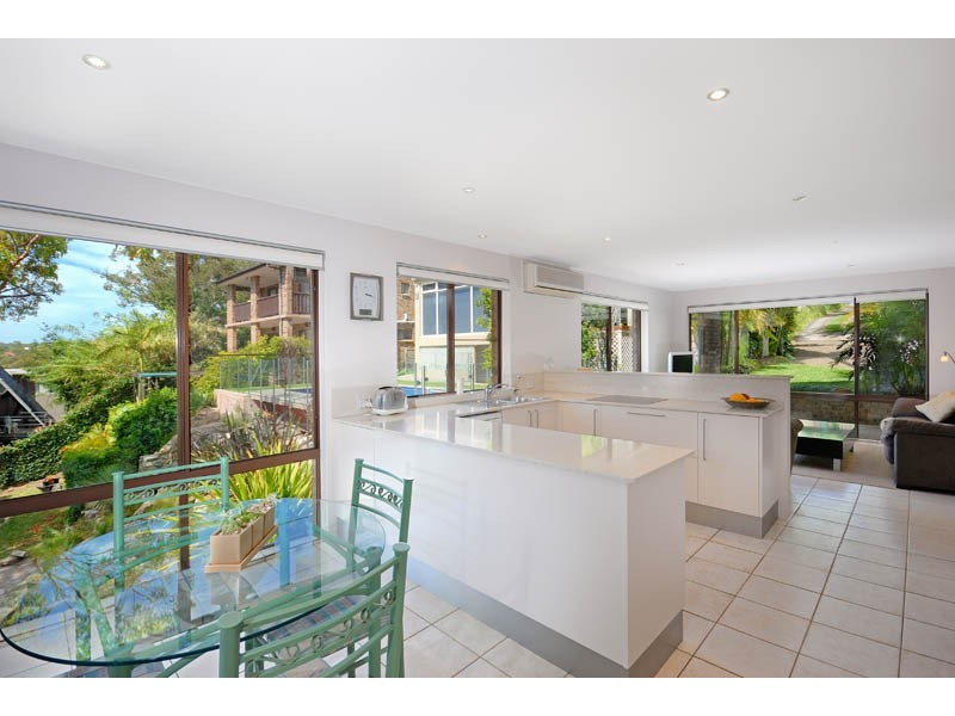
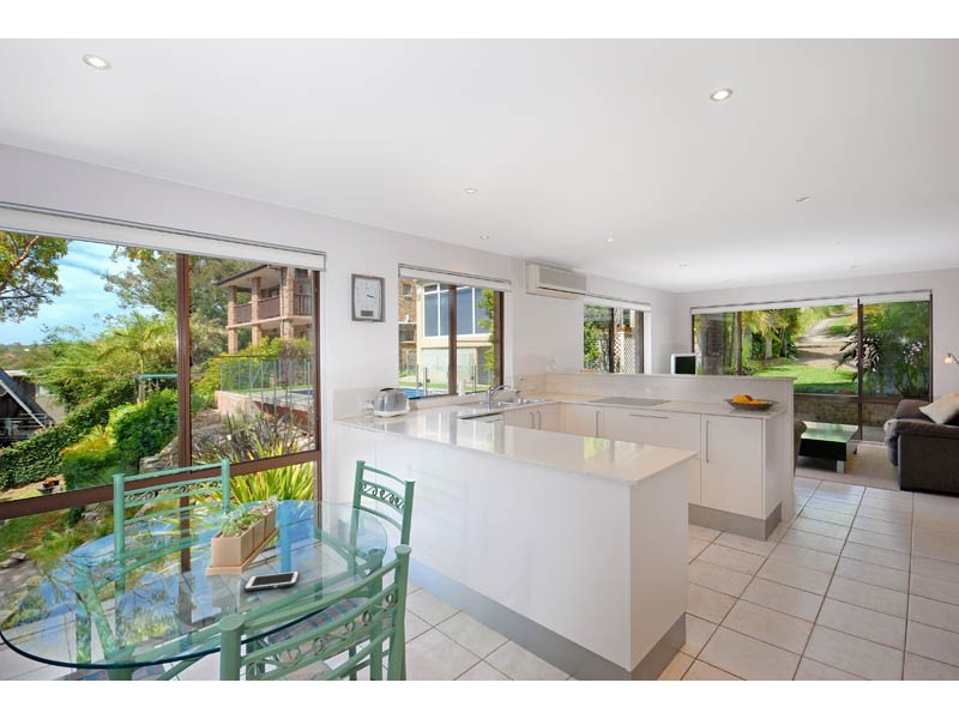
+ cell phone (272, 580)
